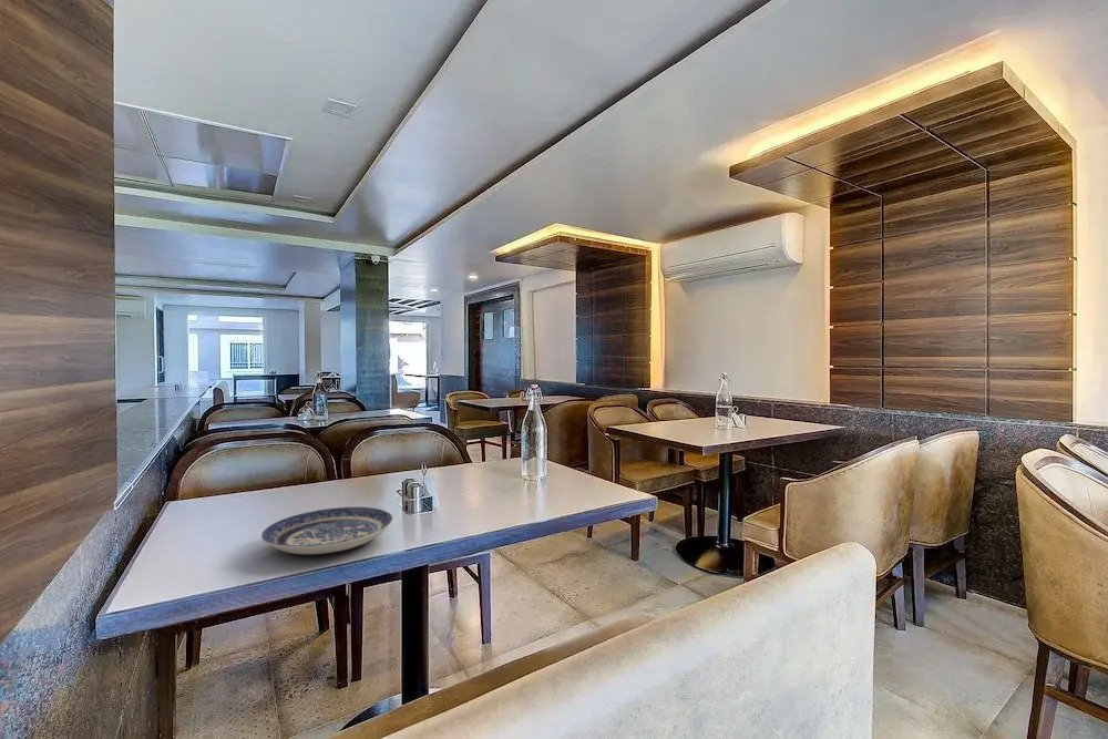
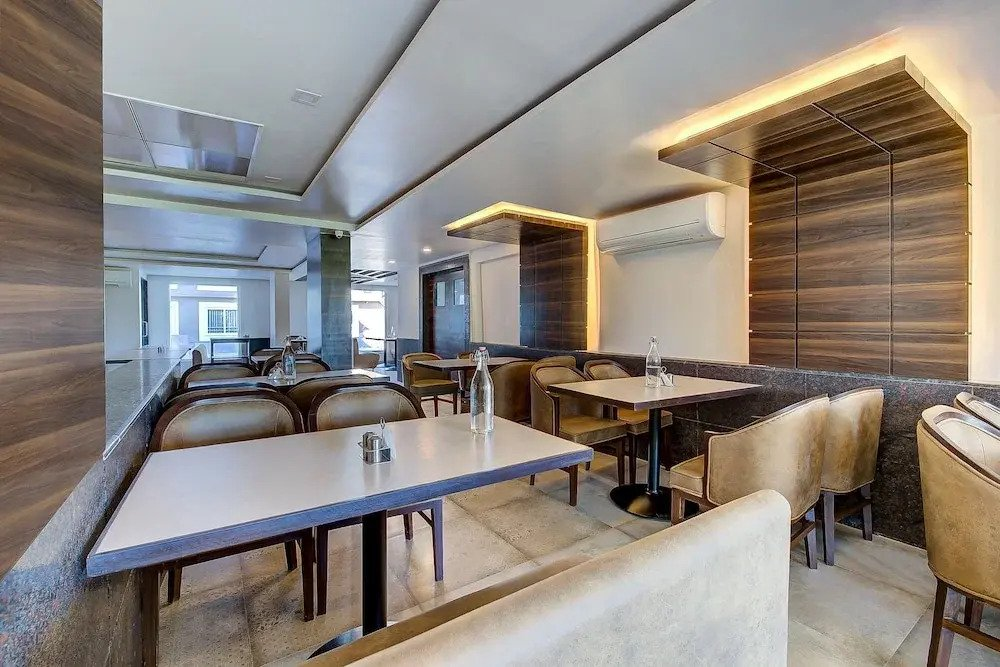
- plate (330, 532)
